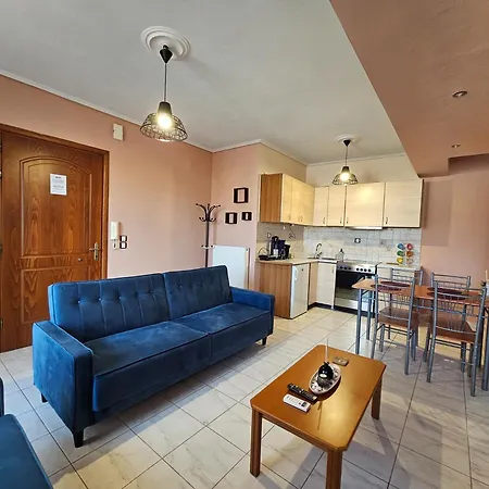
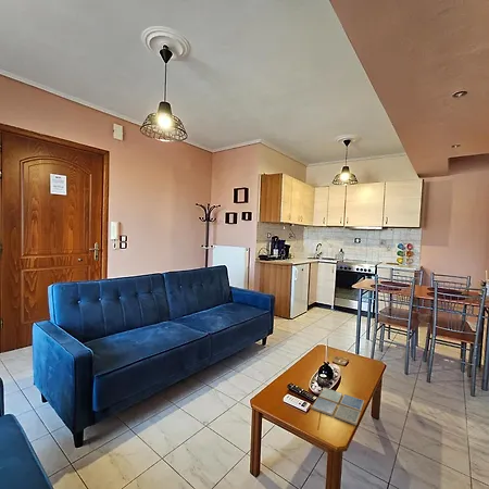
+ drink coaster (339, 404)
